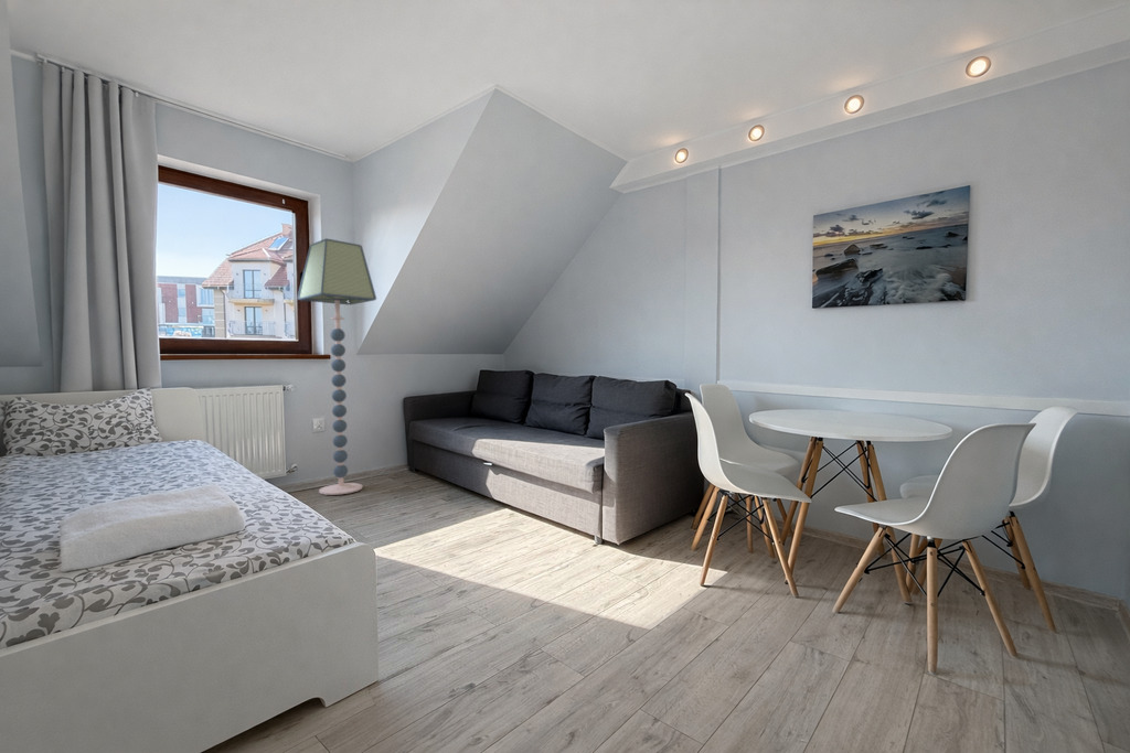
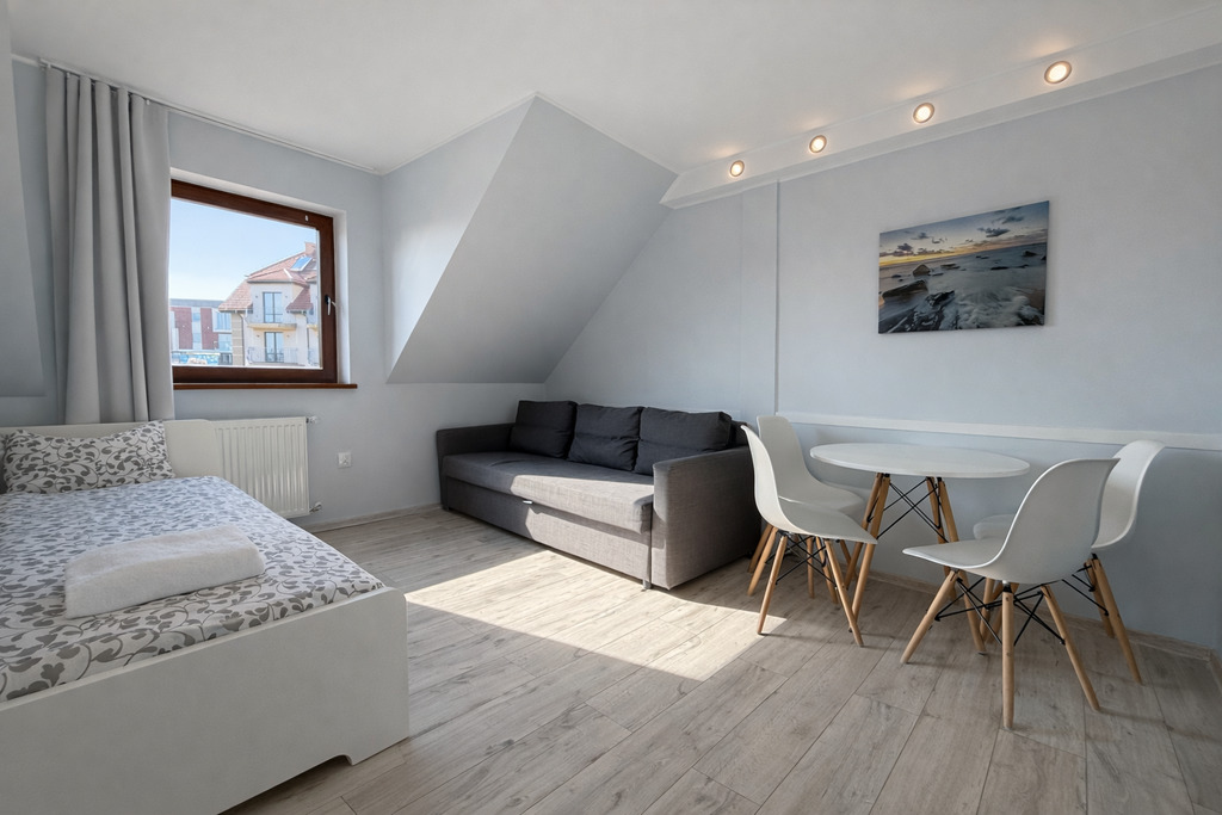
- floor lamp (338, 367)
